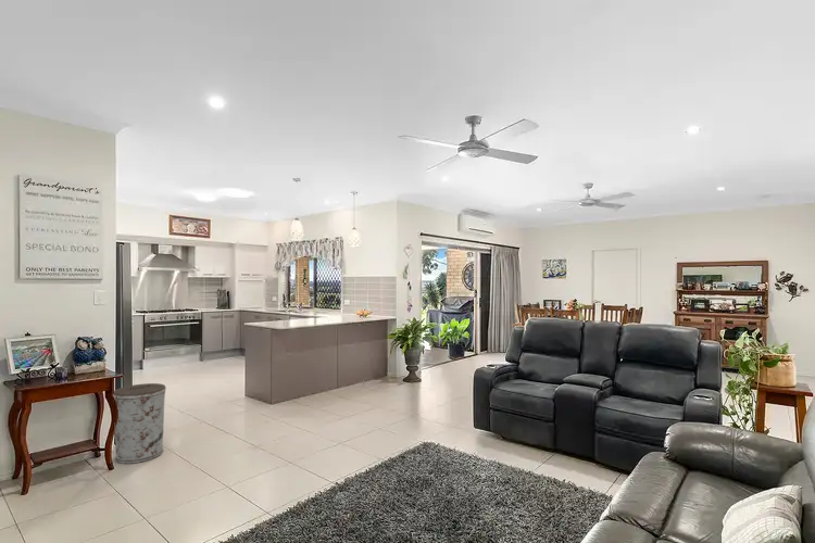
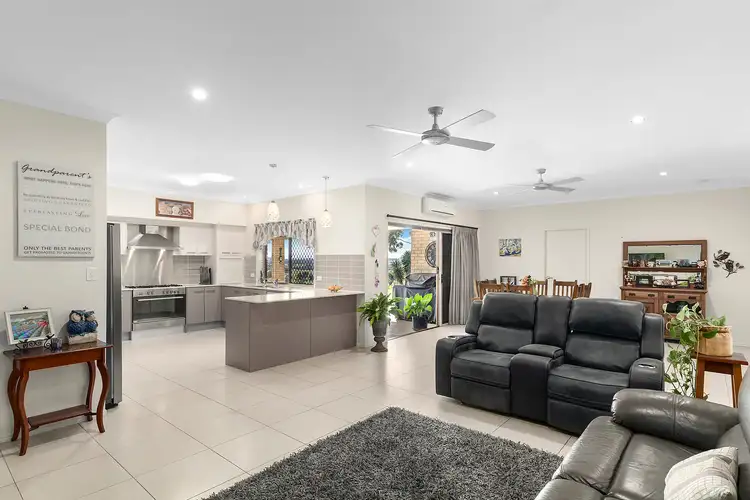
- trash can (139, 420)
